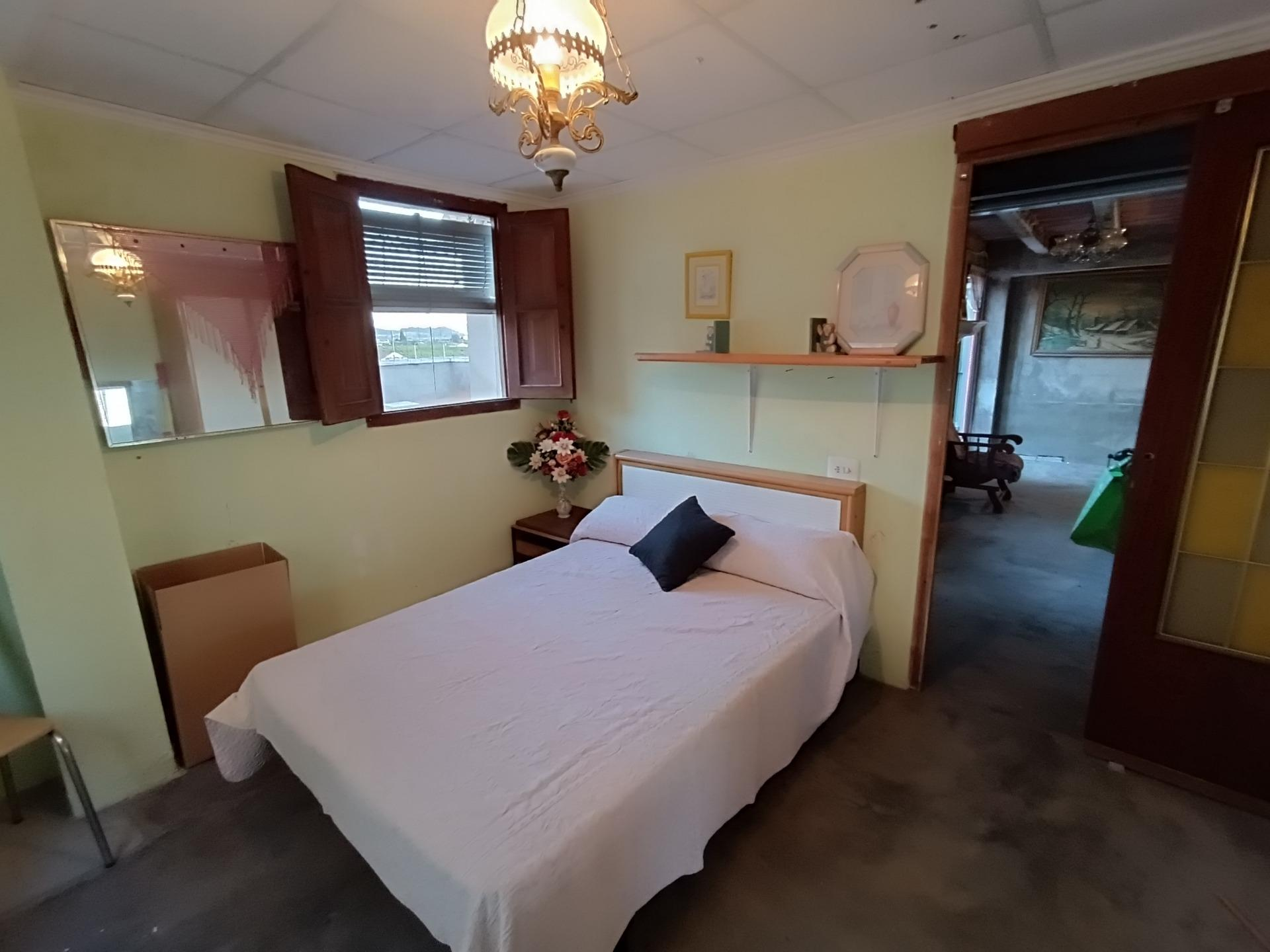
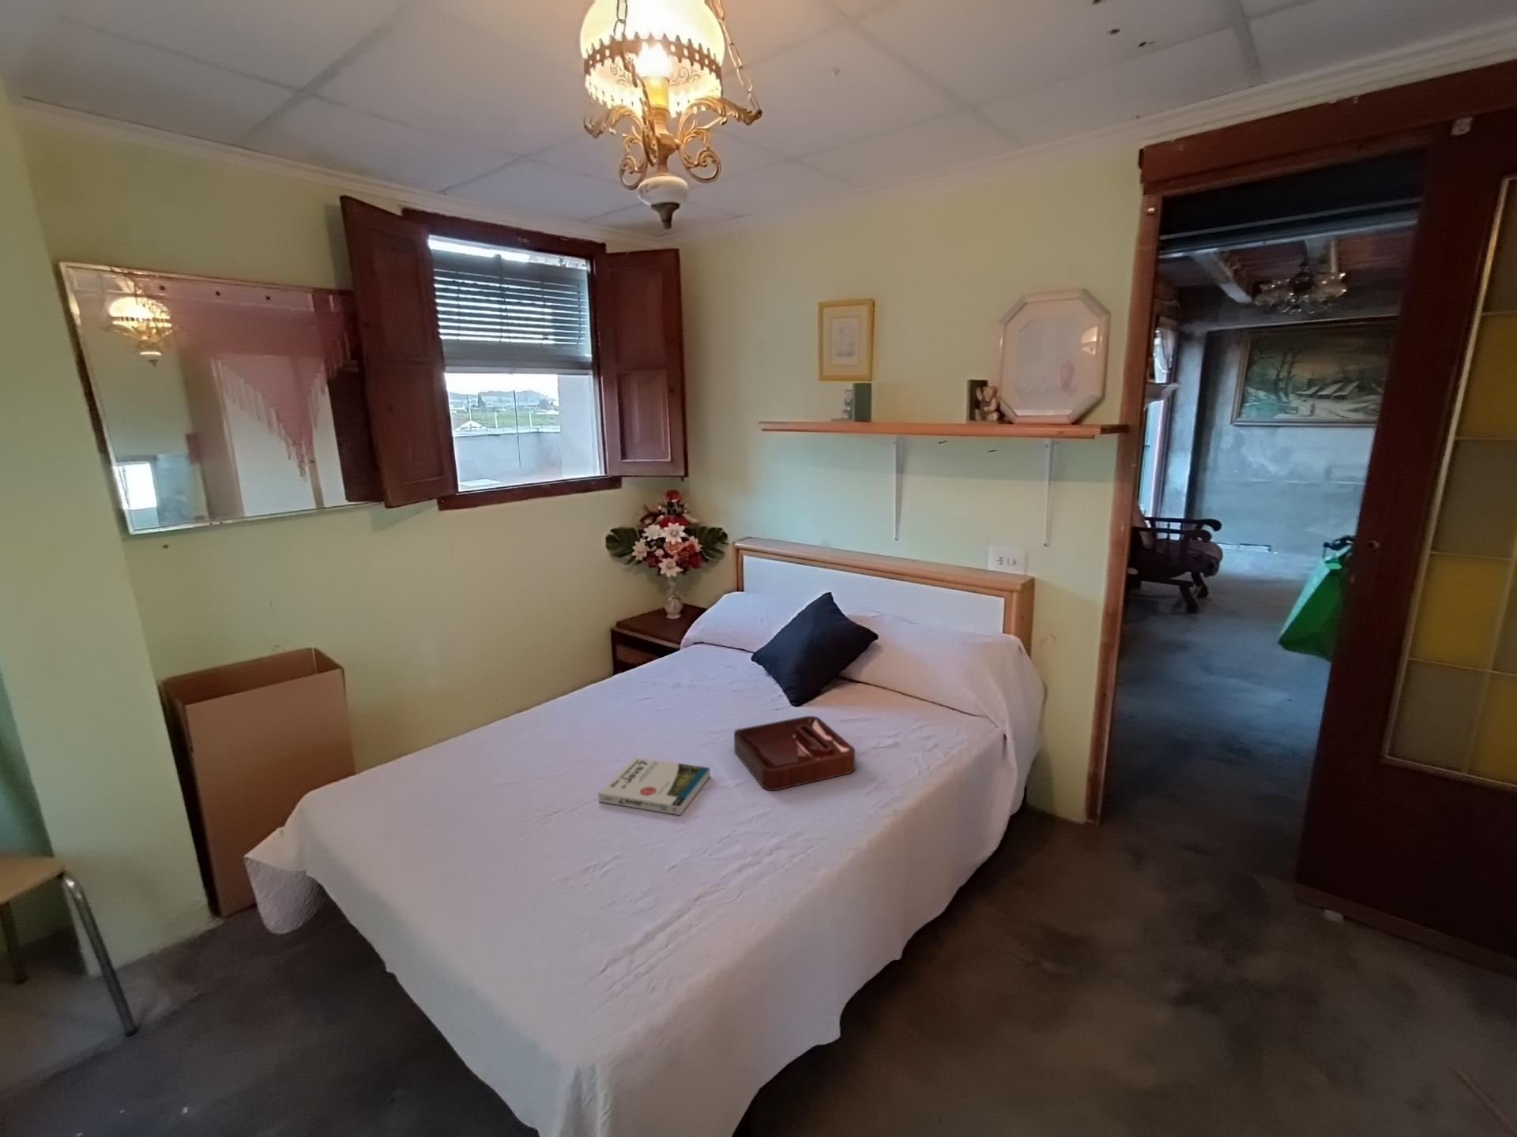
+ decorative tray (792, 750)
+ book (656, 783)
